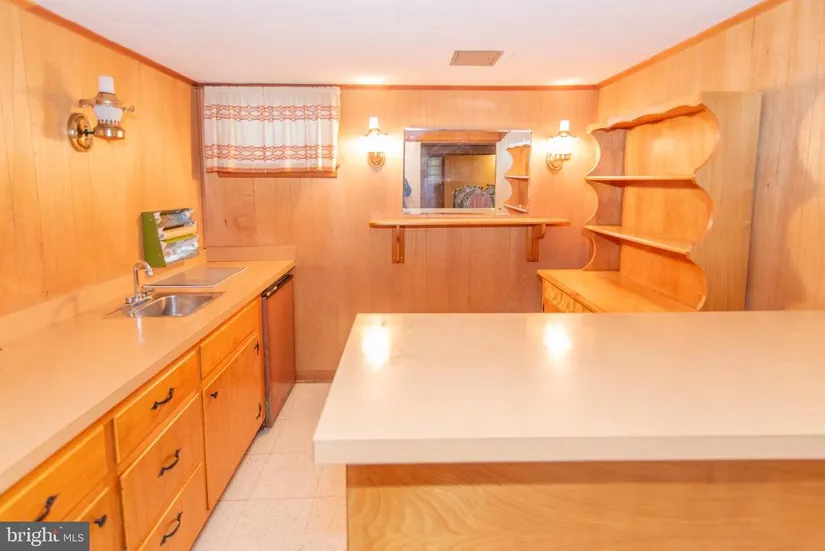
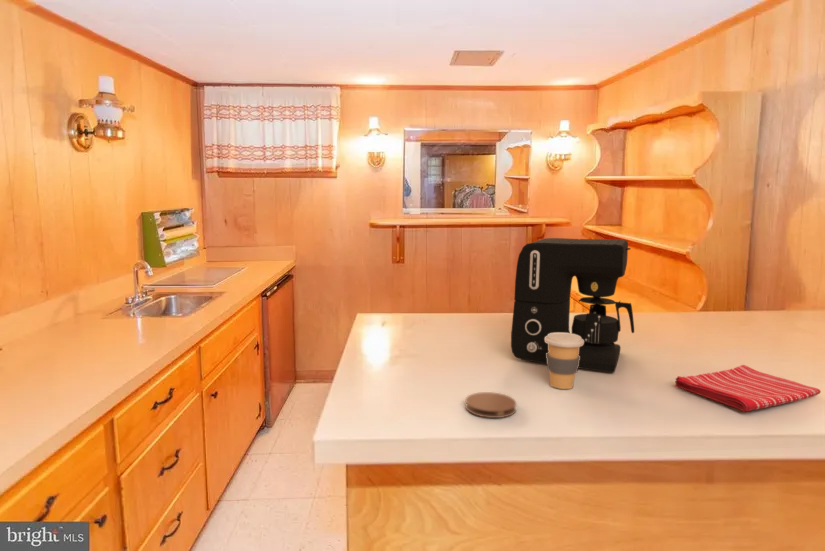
+ dish towel (745, 386)
+ coaster (490, 404)
+ coffee cup (562, 360)
+ coffee maker (579, 300)
